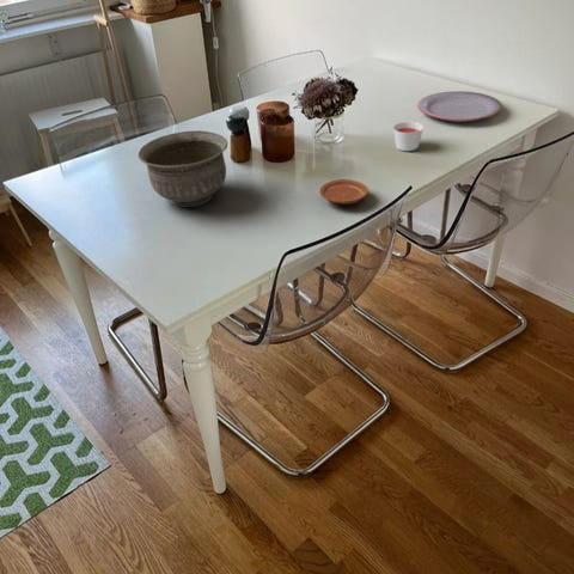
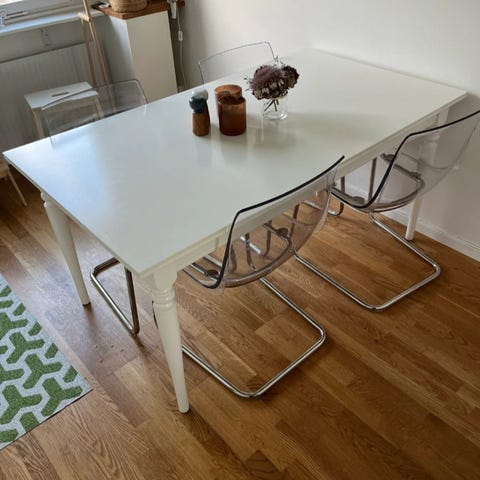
- plate (343, 194)
- candle (407, 136)
- bowl (187, 172)
- plate (458, 108)
